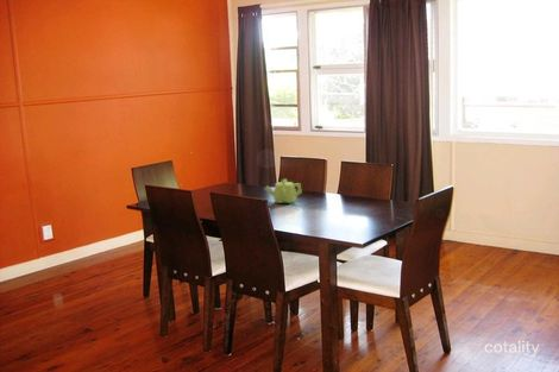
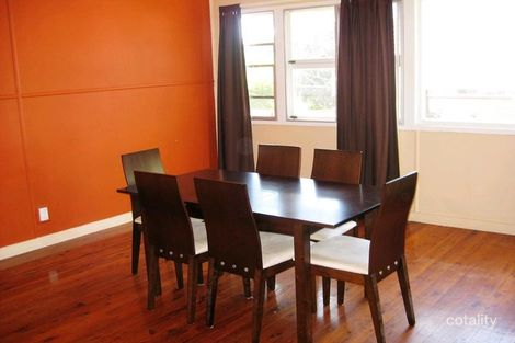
- teapot (283, 190)
